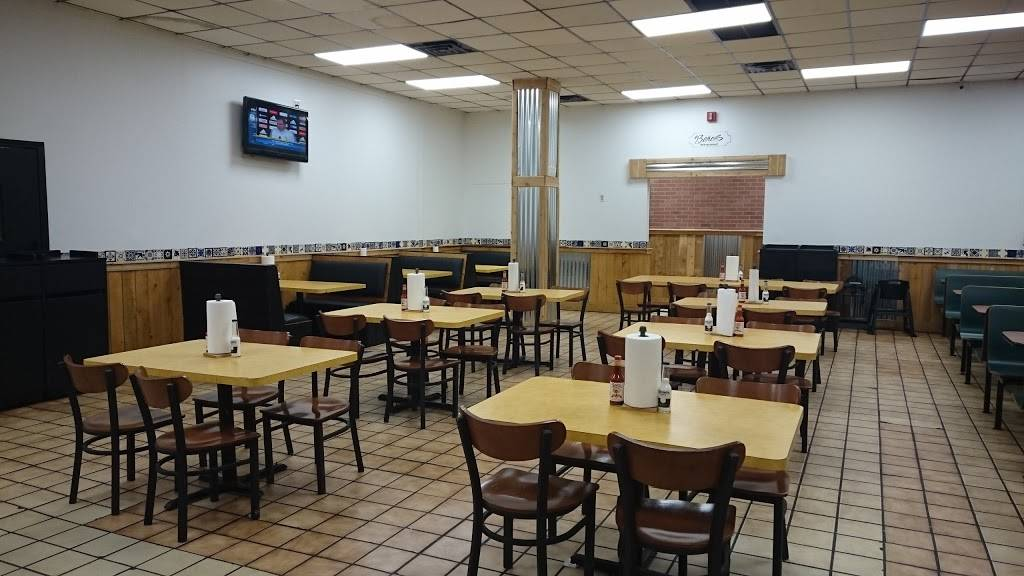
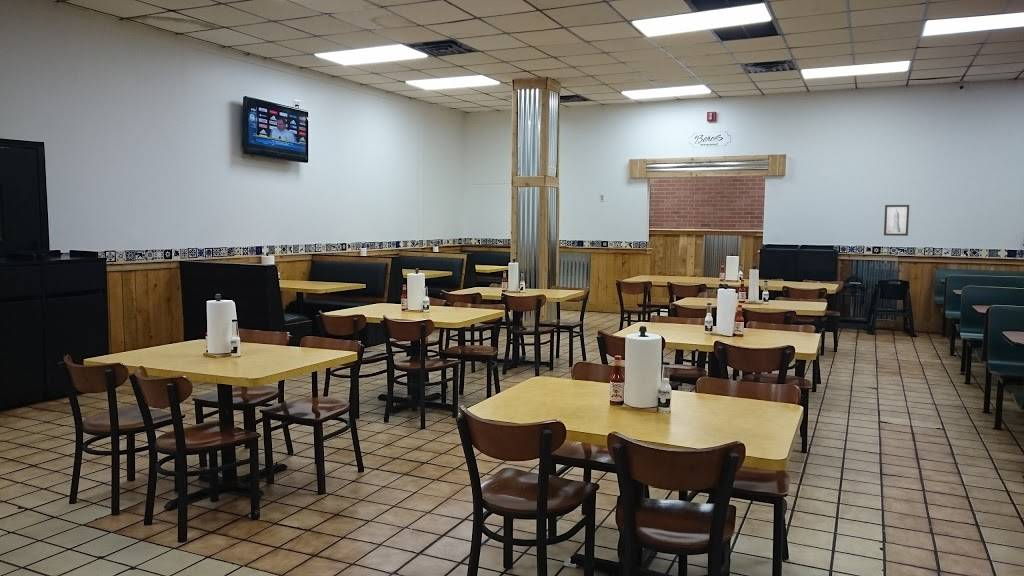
+ wall art (896, 220)
